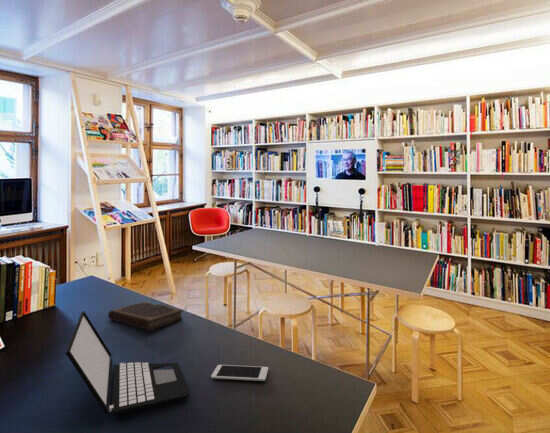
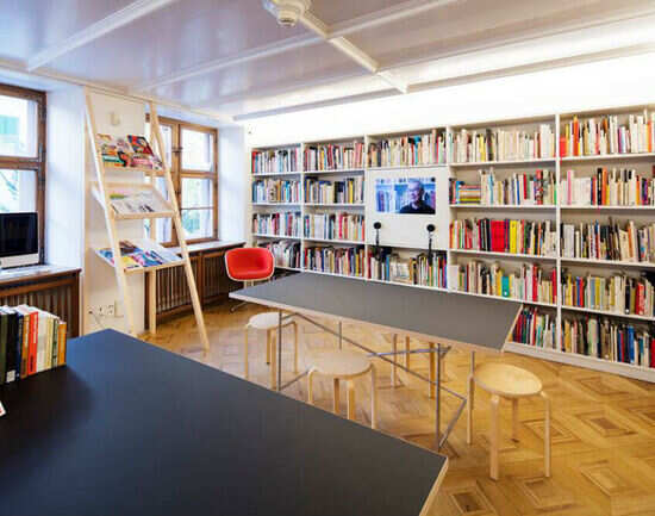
- laptop (130, 363)
- notebook (146, 314)
- cell phone (240, 372)
